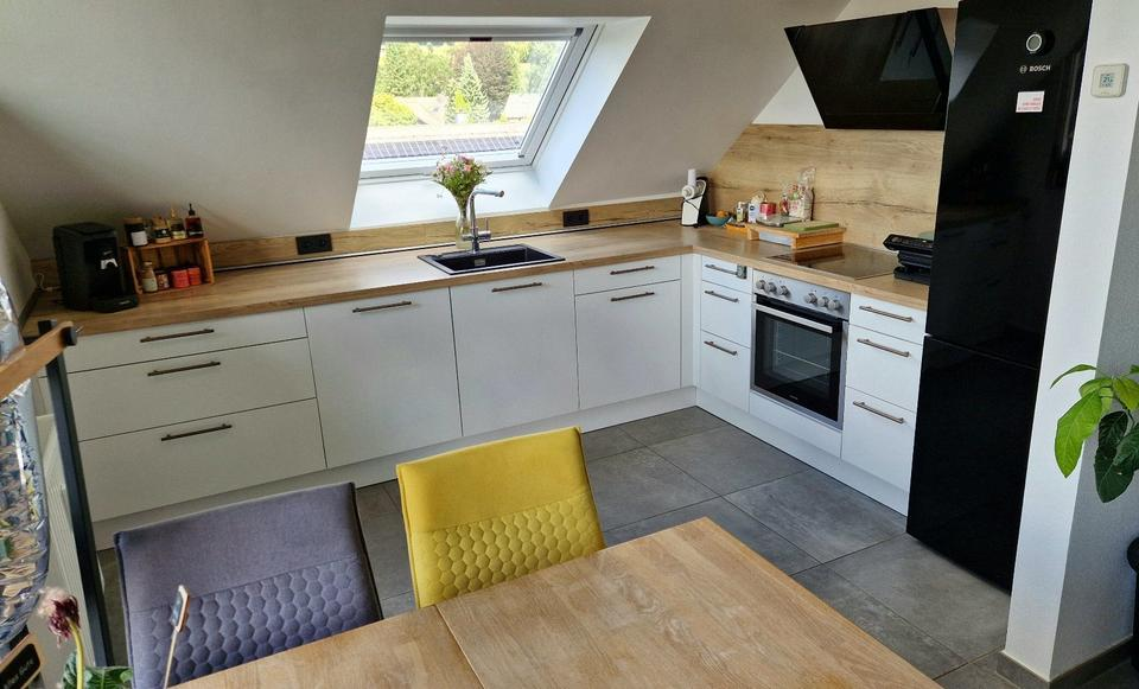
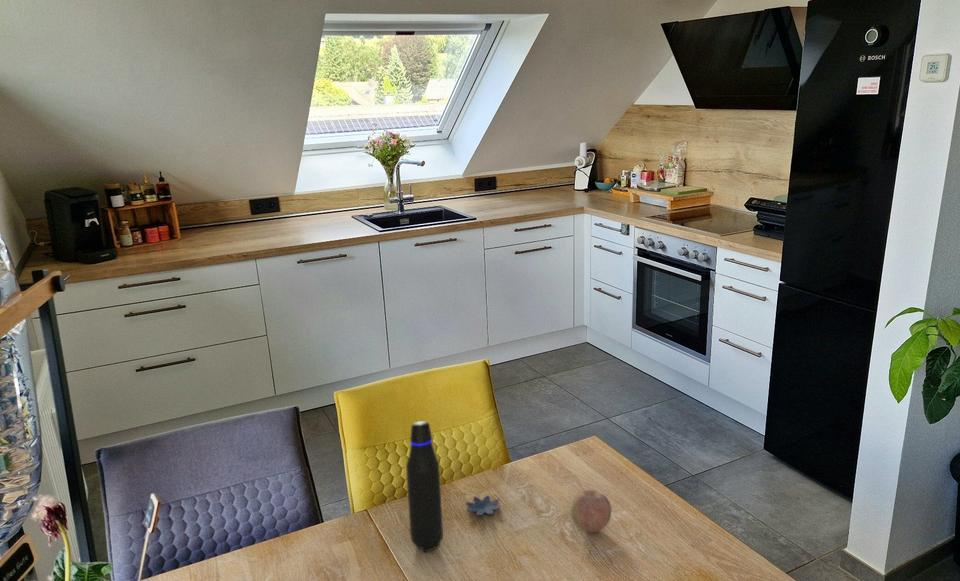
+ fruit (590, 511)
+ flower (483, 507)
+ water bottle (423, 486)
